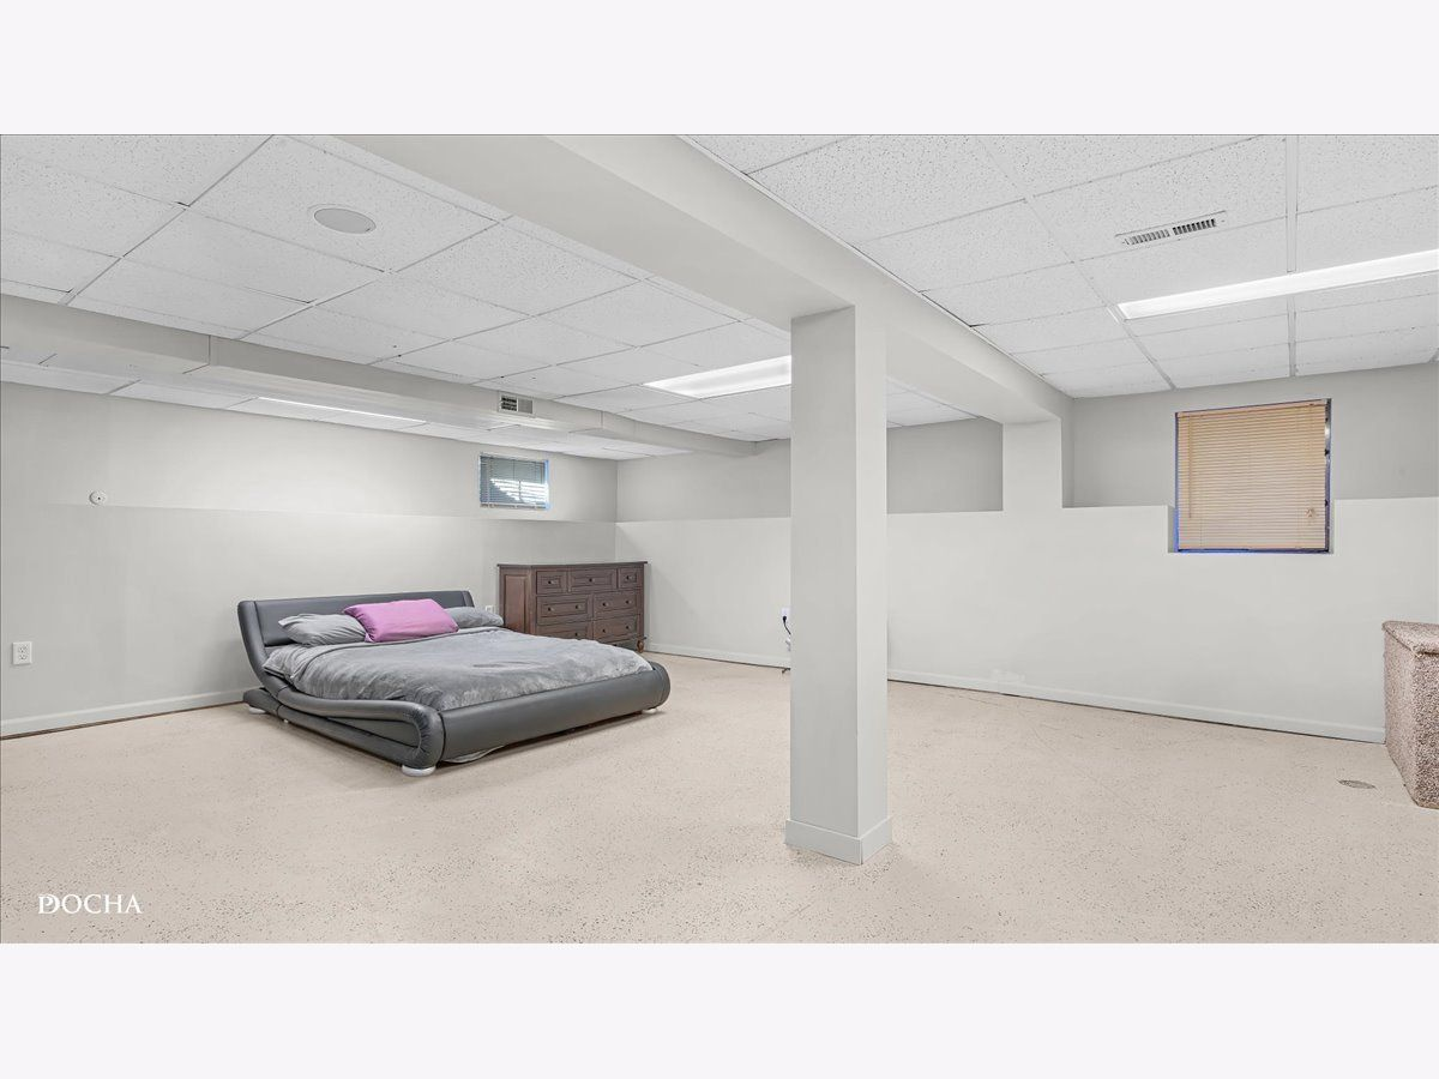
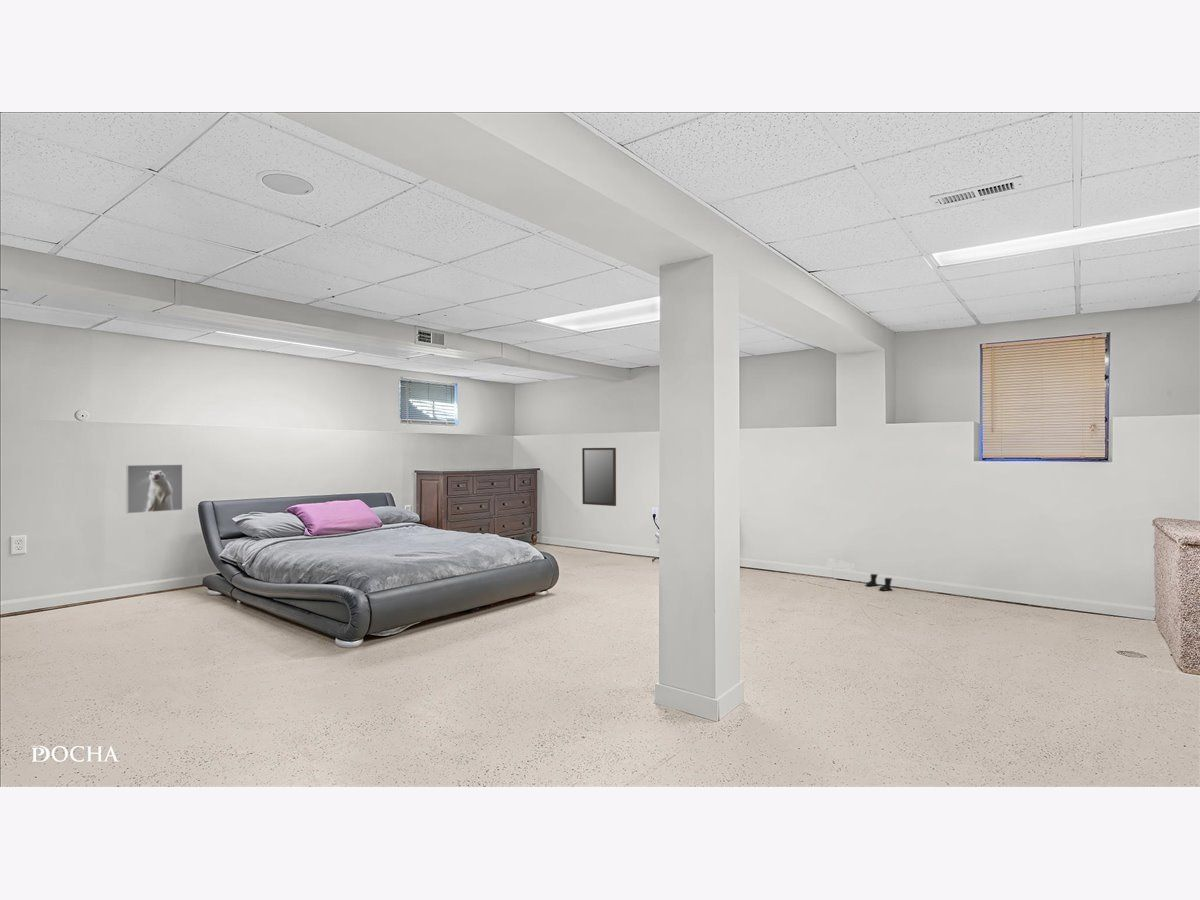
+ boots (875, 581)
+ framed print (155, 488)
+ home mirror (599, 476)
